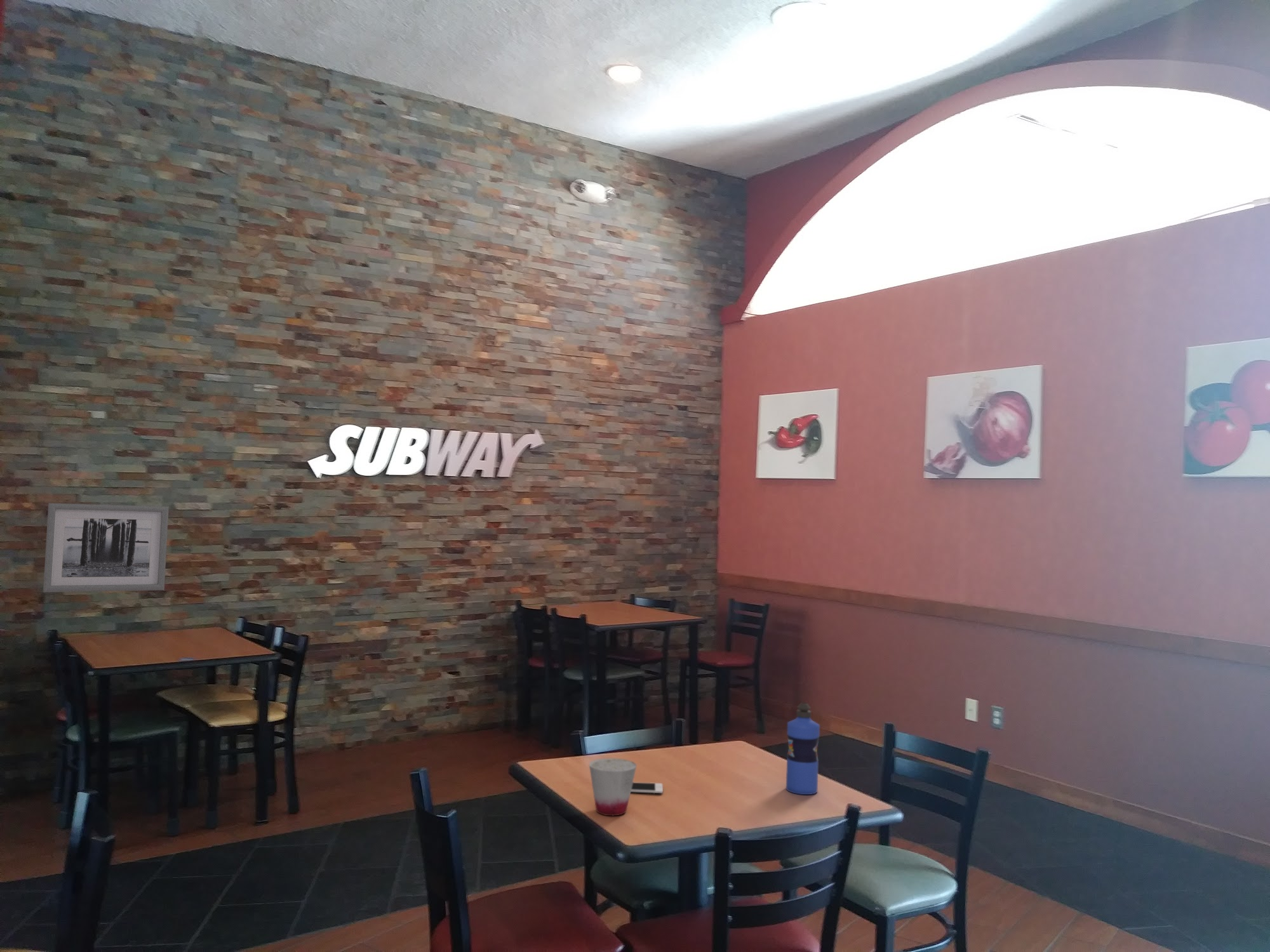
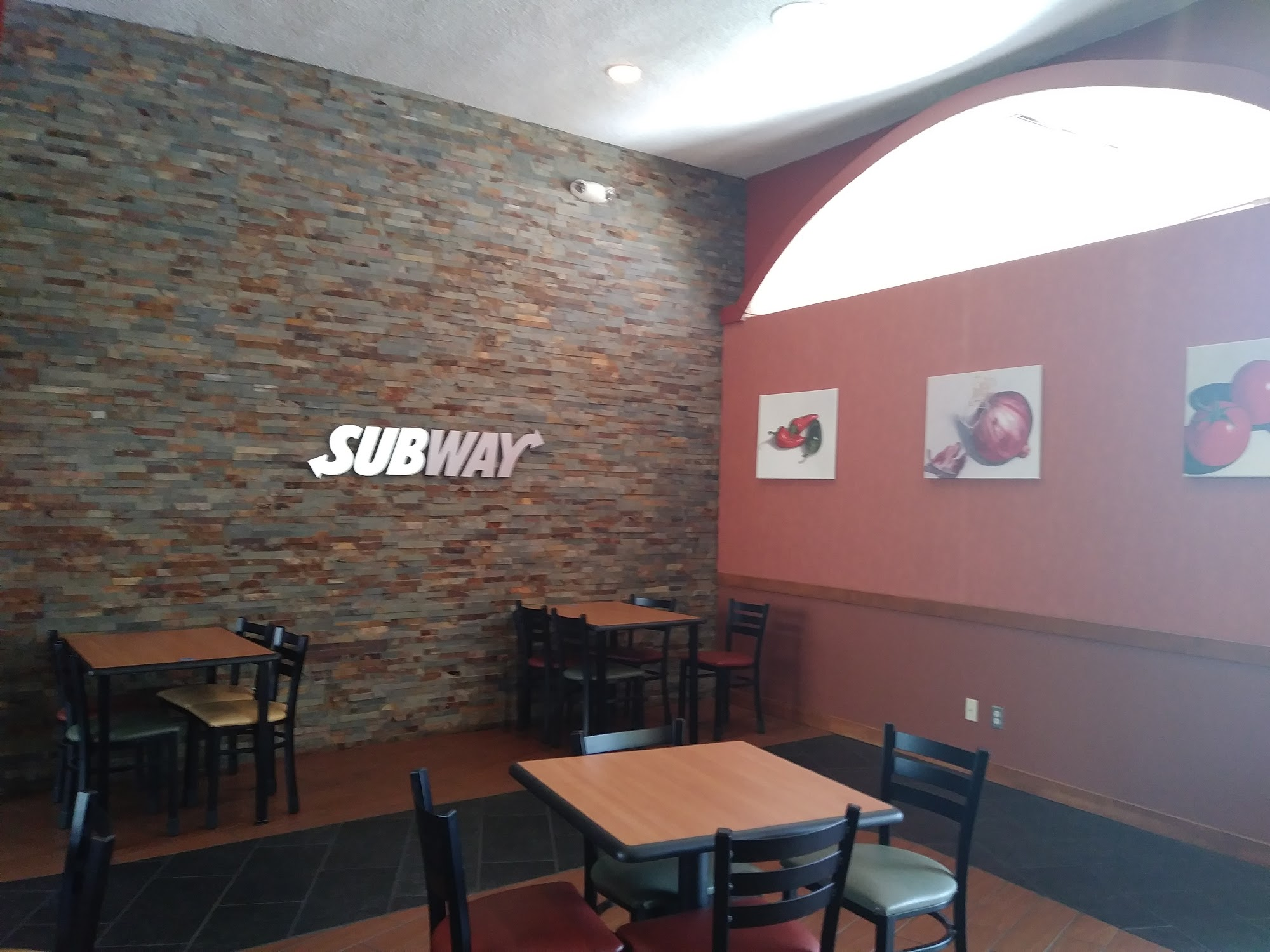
- cup (612, 788)
- water bottle (803, 746)
- cell phone (634, 787)
- wall art (108, 548)
